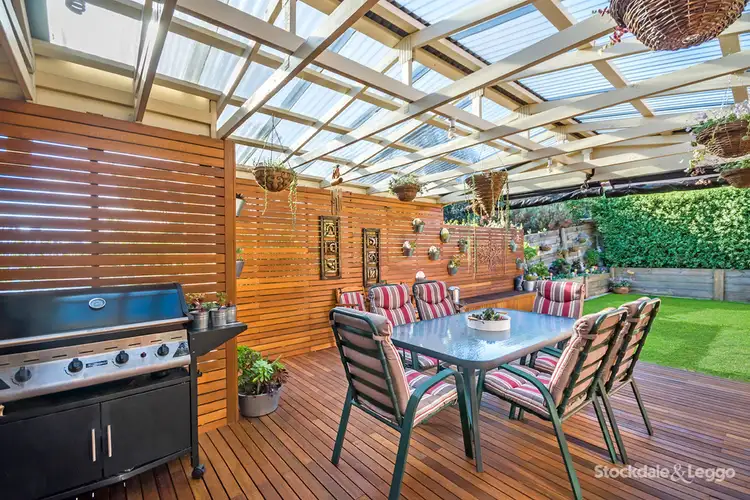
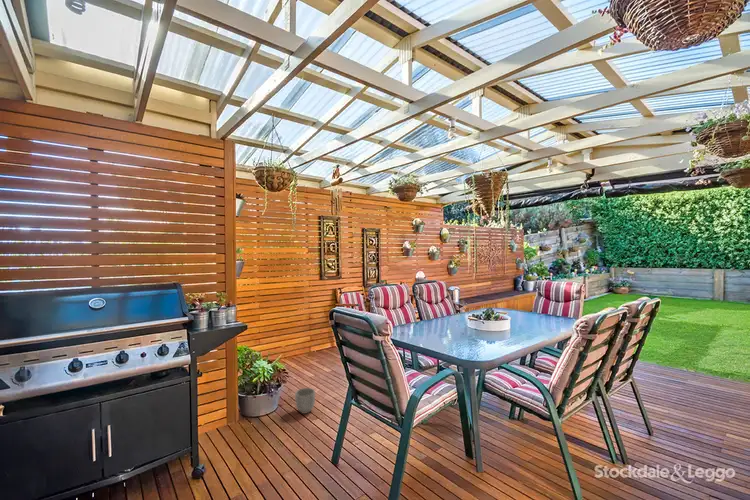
+ planter (305, 401)
